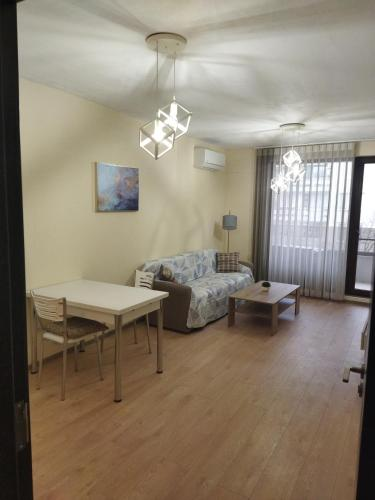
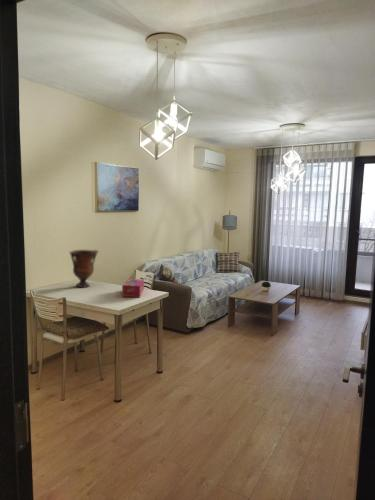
+ vase (84, 268)
+ tissue box (133, 287)
